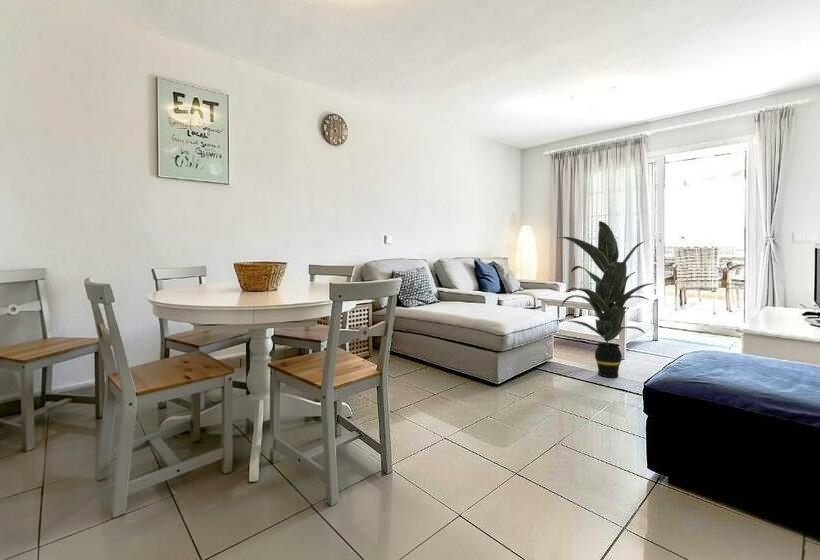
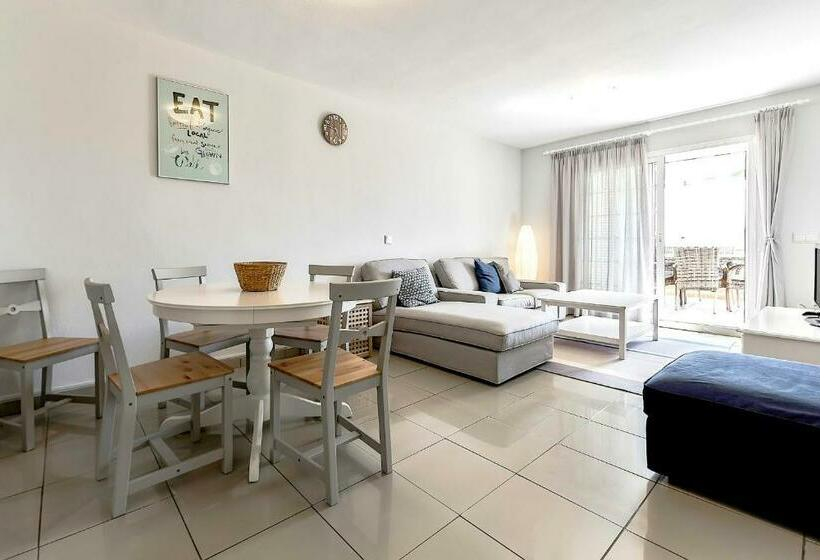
- indoor plant (602, 299)
